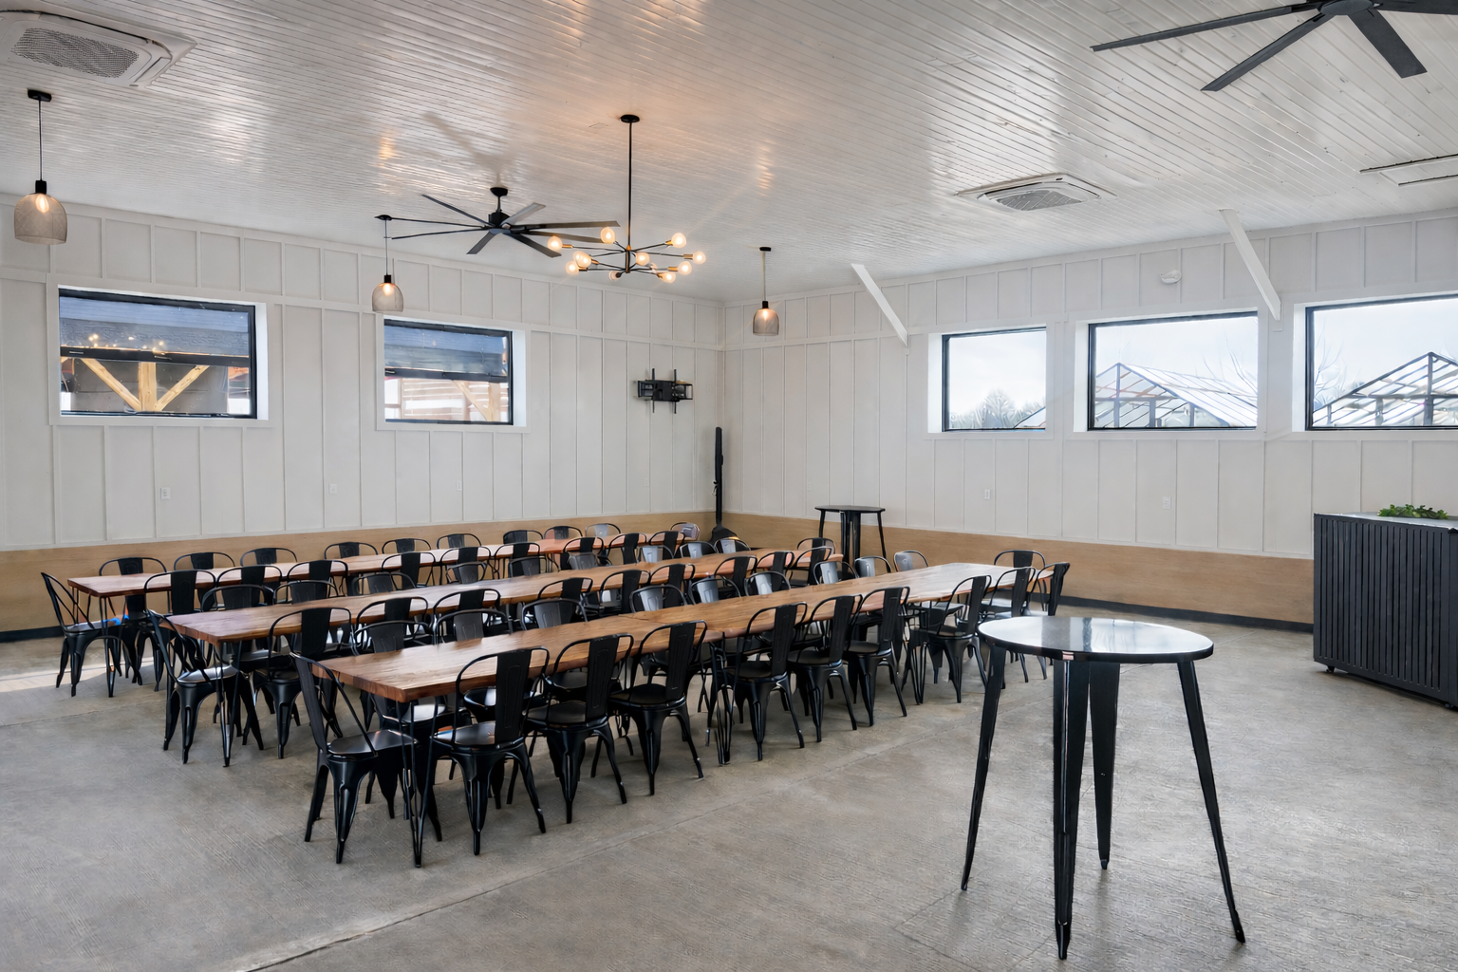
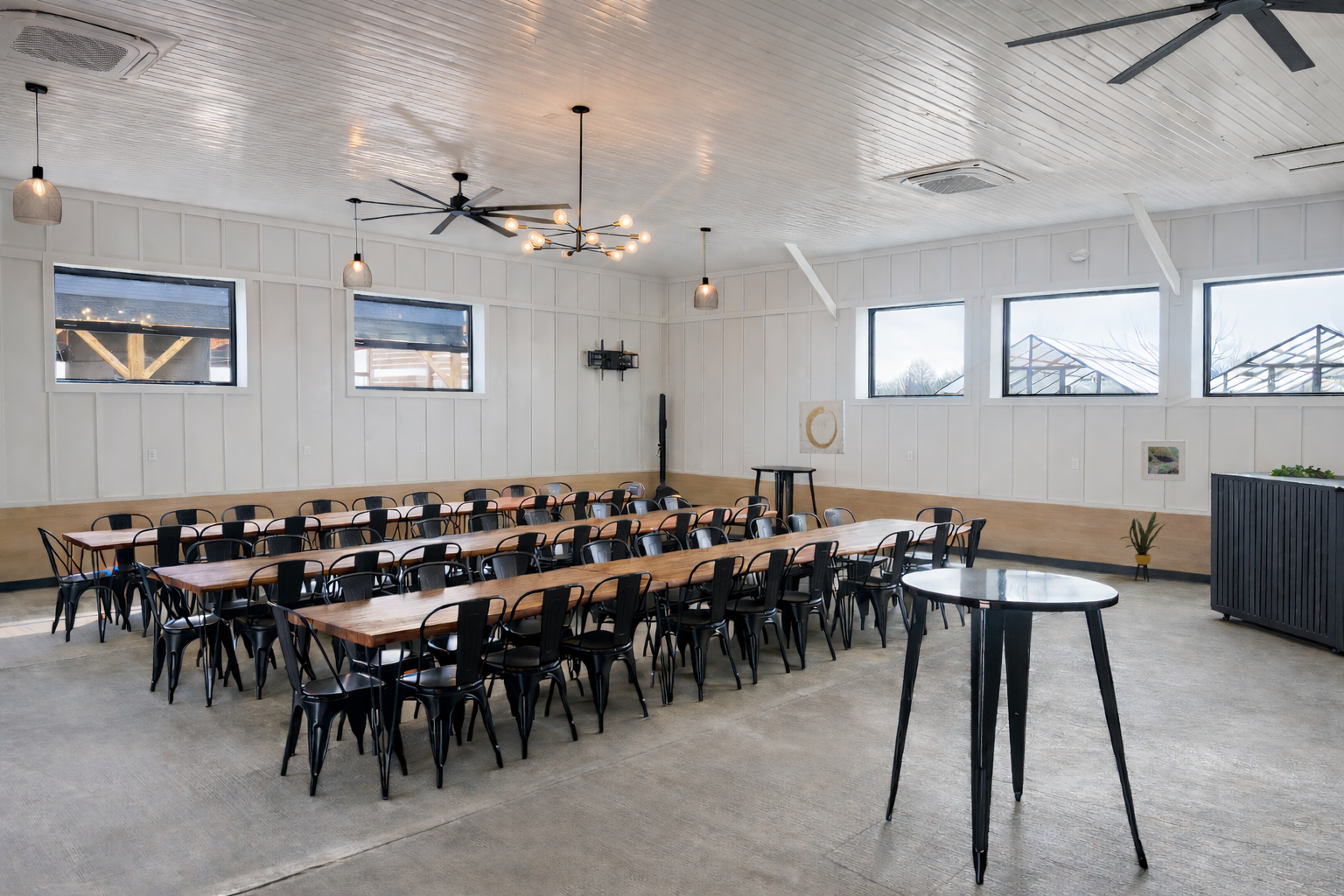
+ wall art (822, 427)
+ house plant (1147, 547)
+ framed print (1163, 460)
